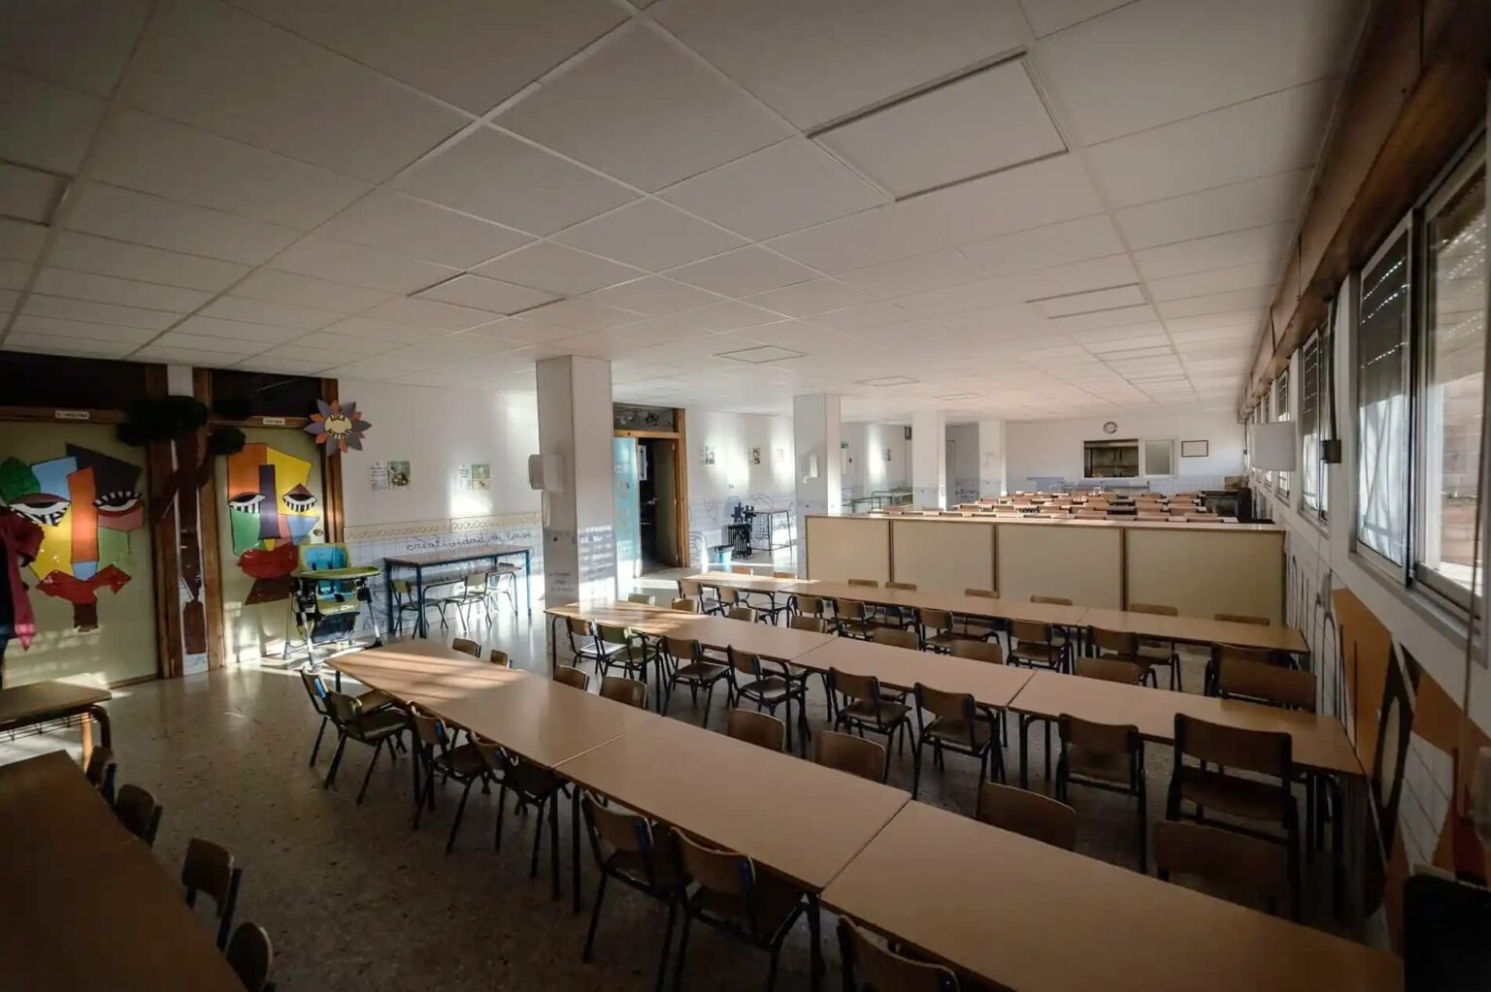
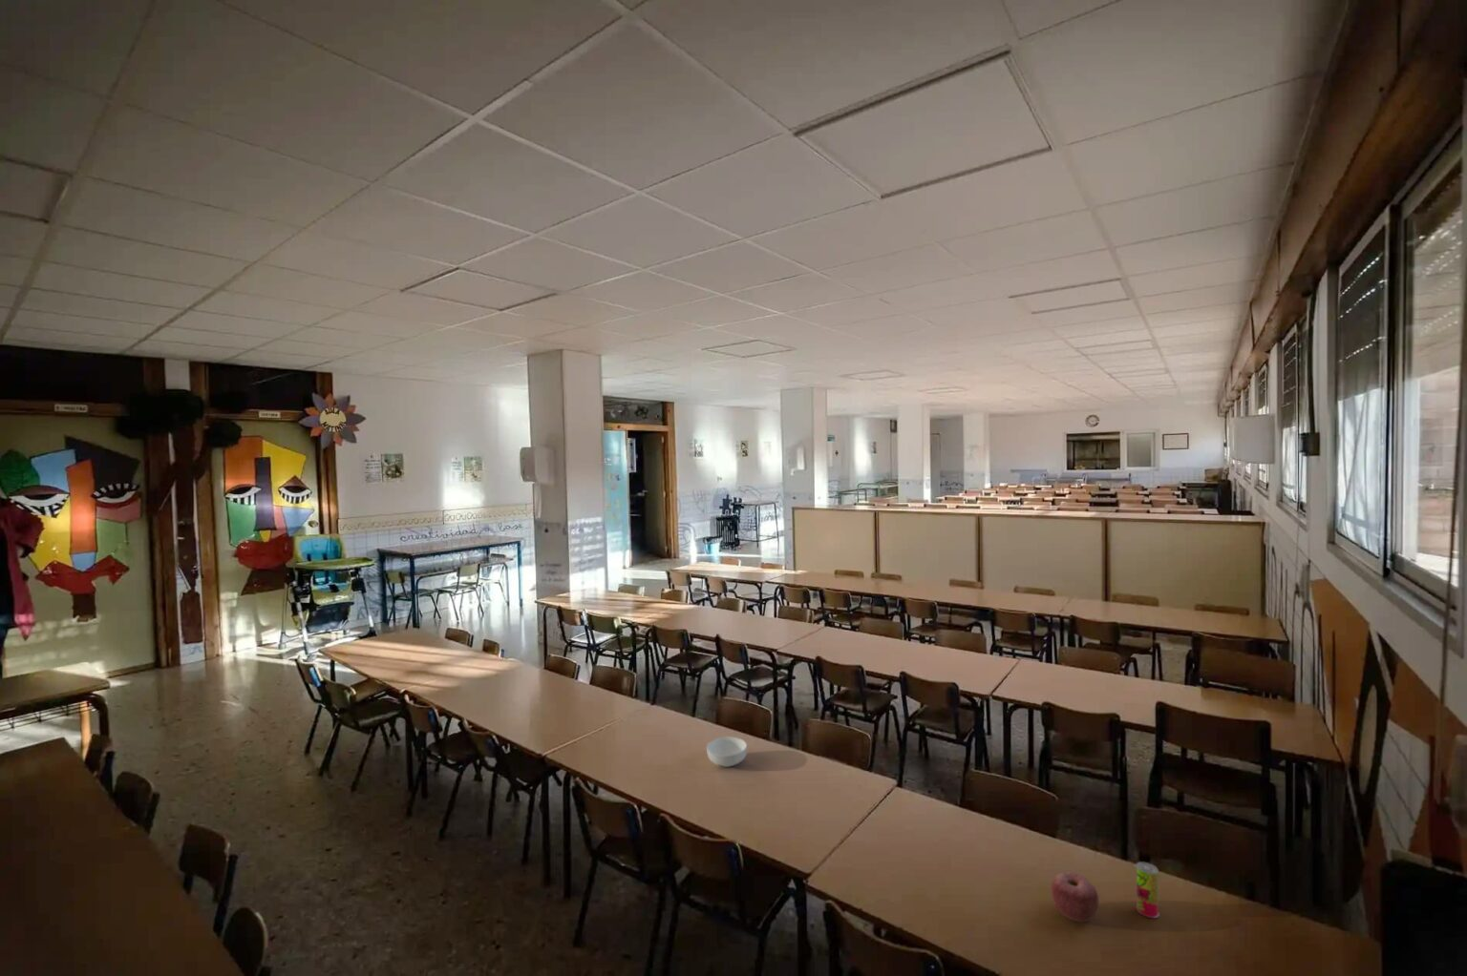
+ cereal bowl (727, 754)
+ apple (1075, 898)
+ beverage can (1147, 889)
